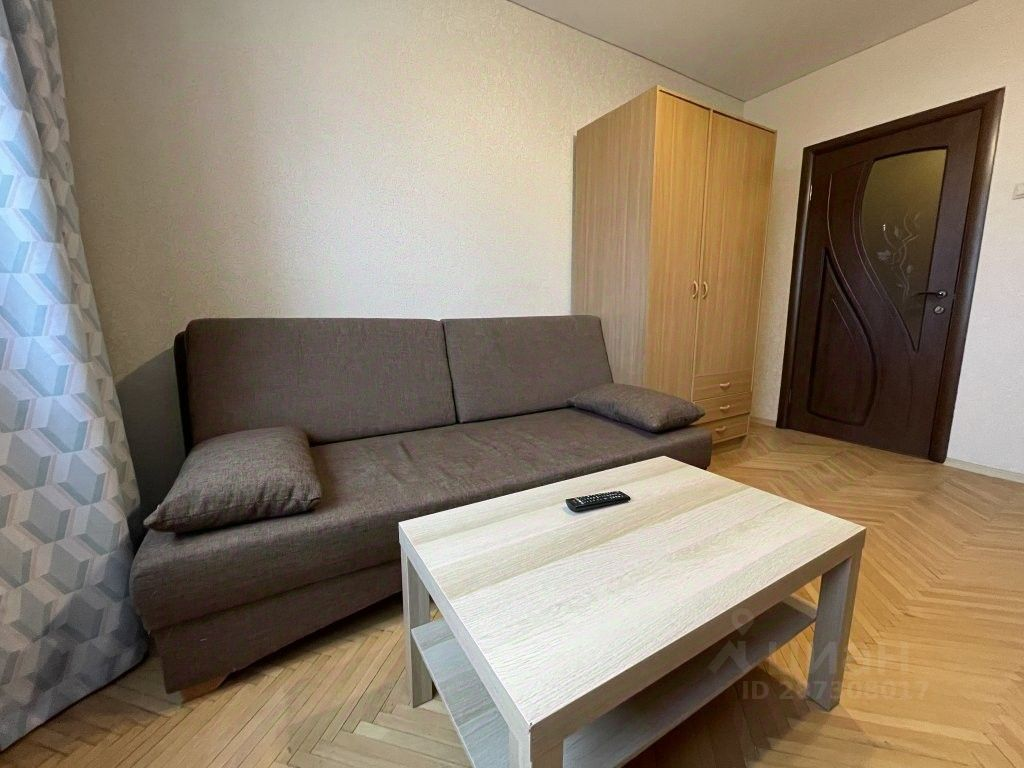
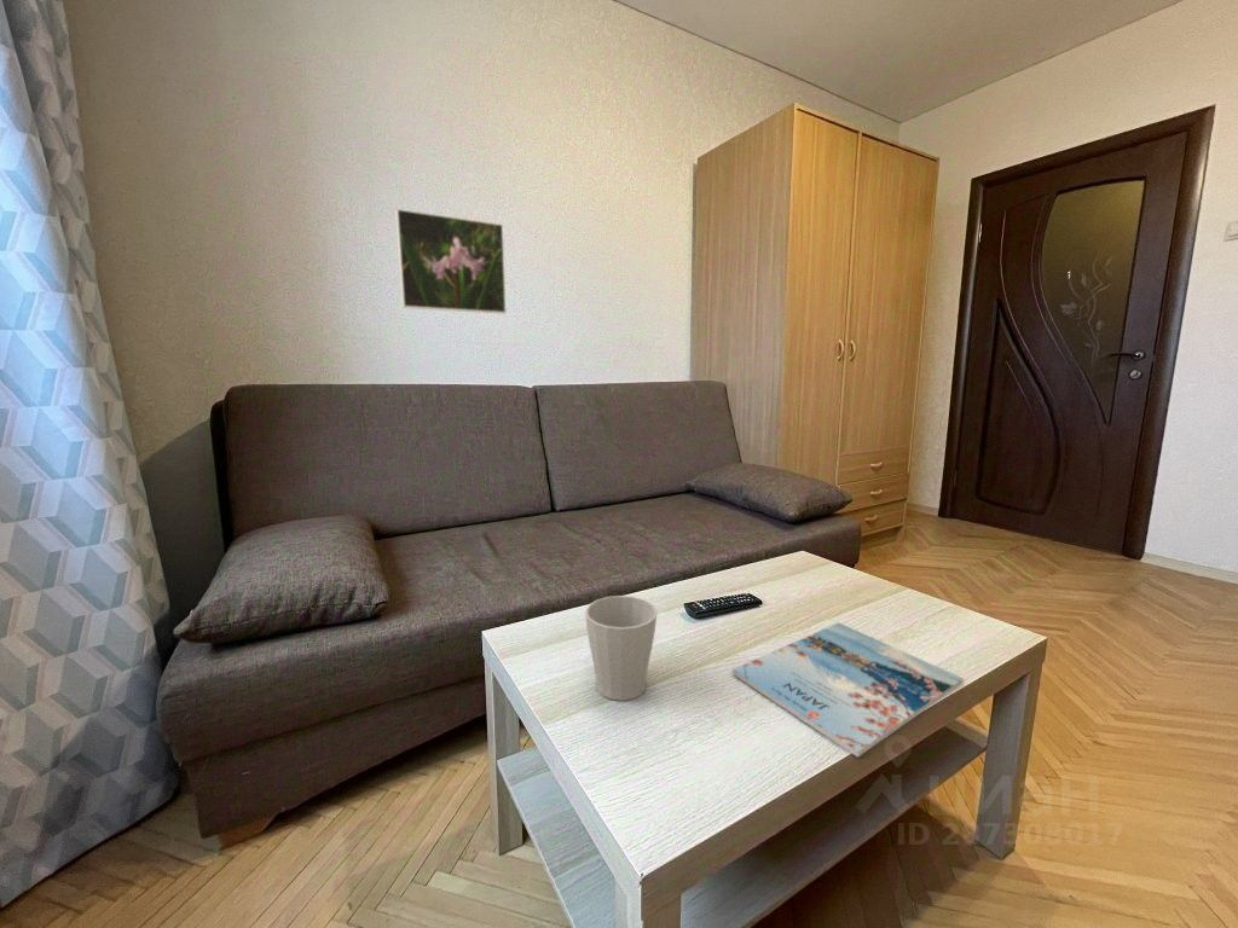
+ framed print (453, 265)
+ mug (614, 643)
+ magazine (845, 675)
